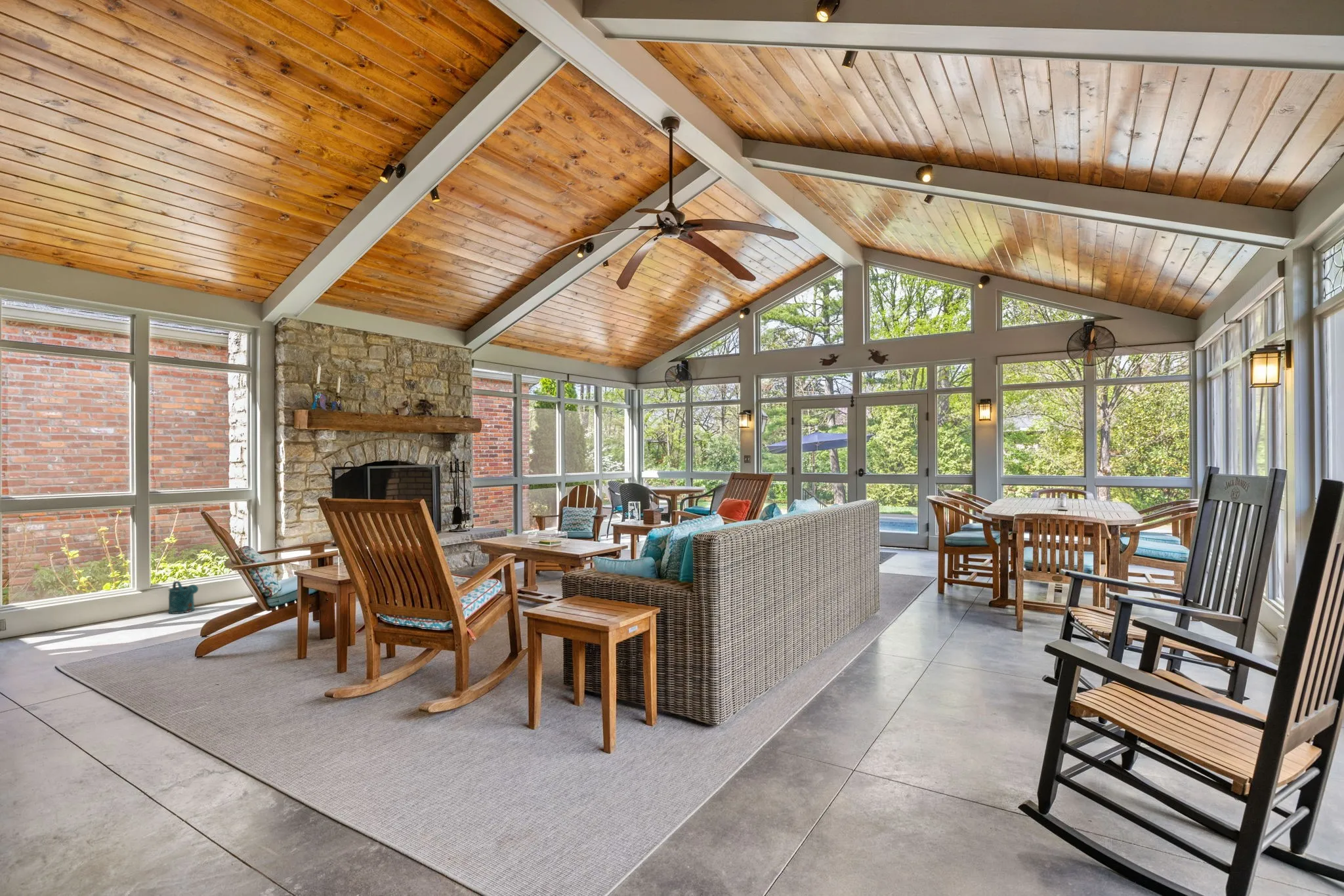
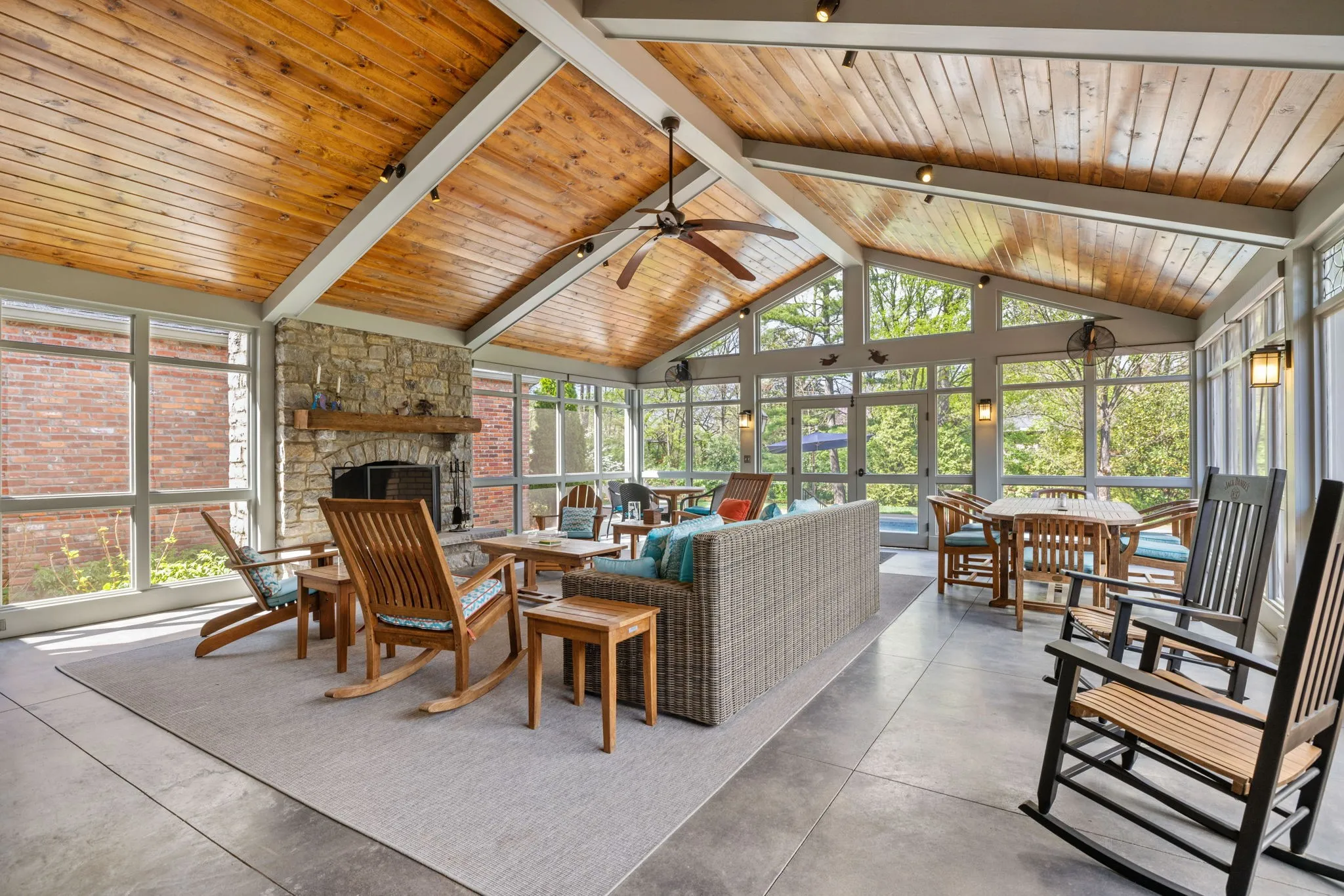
- watering can (184, 597)
